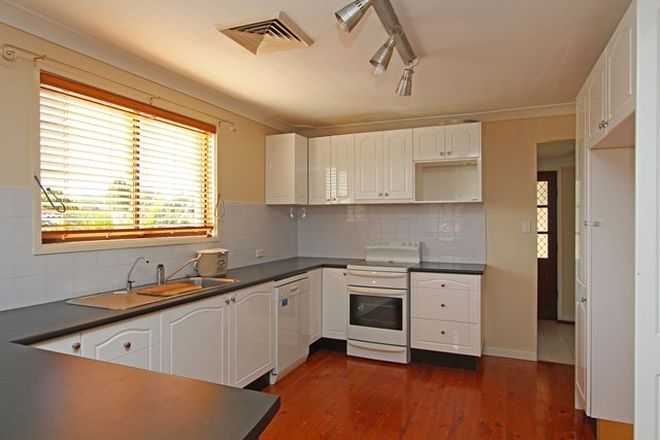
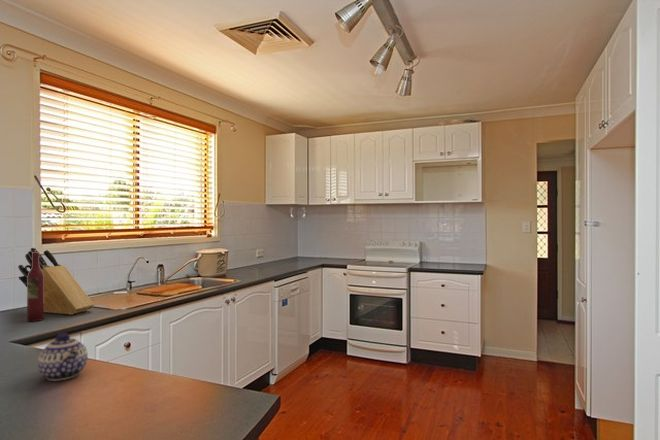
+ knife block (55, 279)
+ wine bottle (35, 286)
+ teapot (63, 354)
